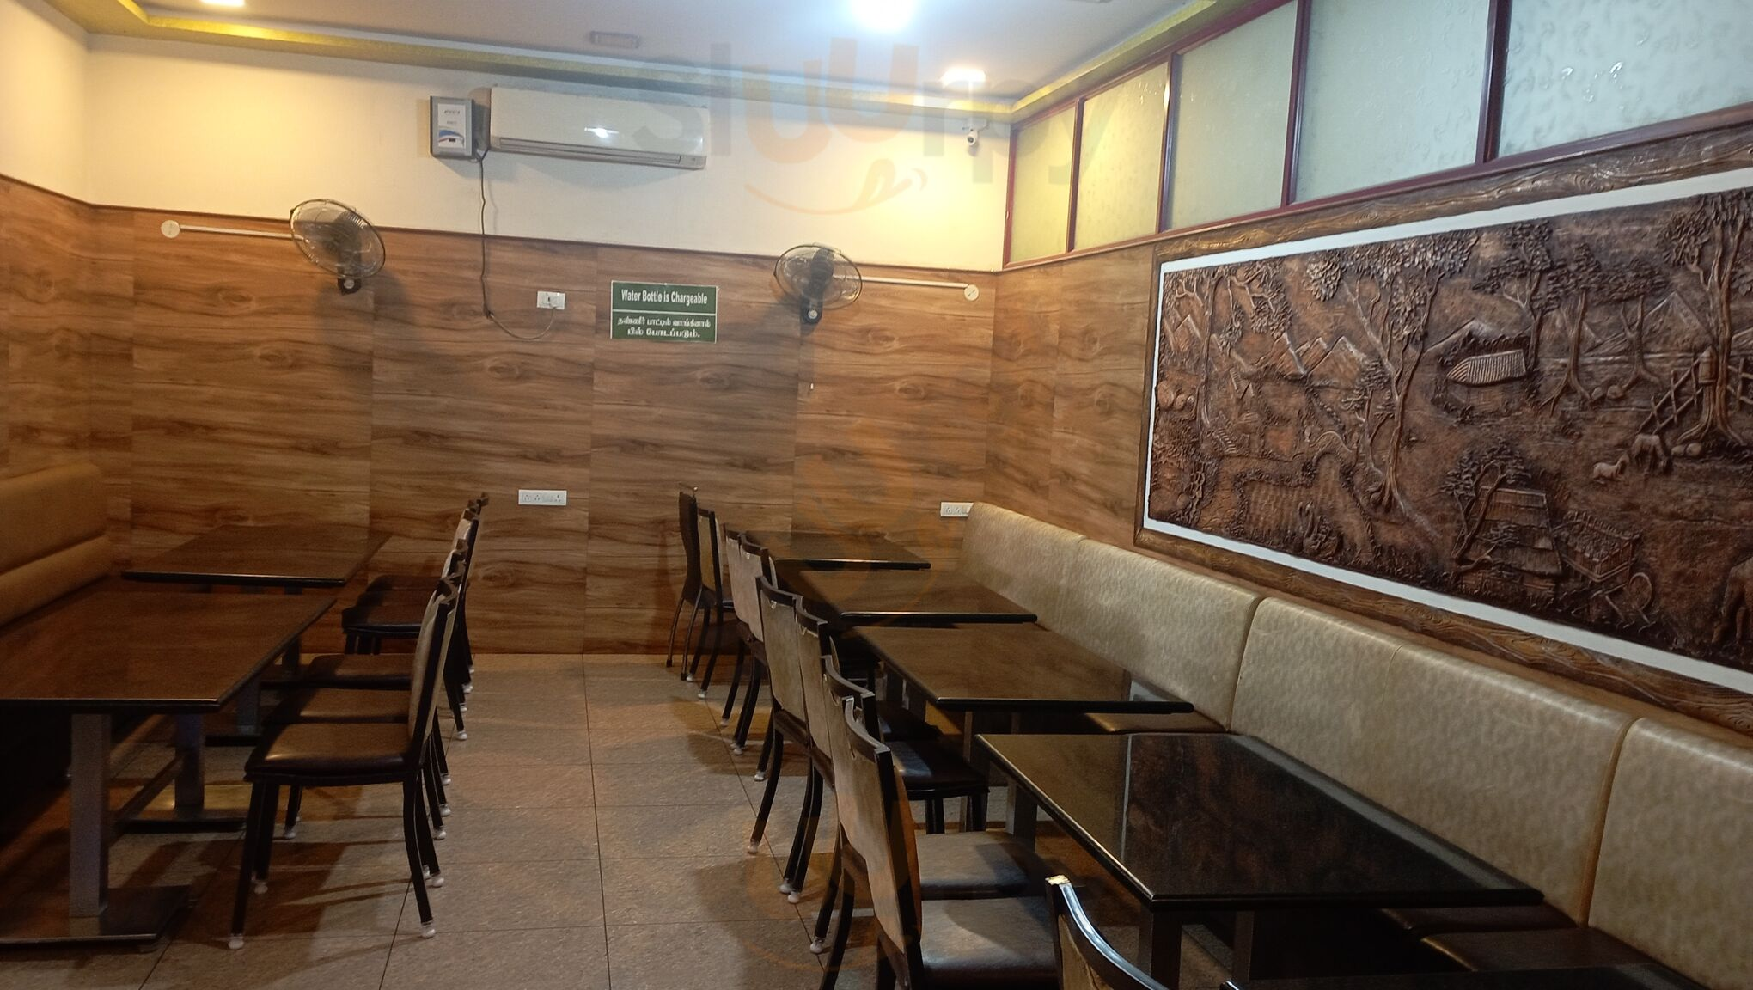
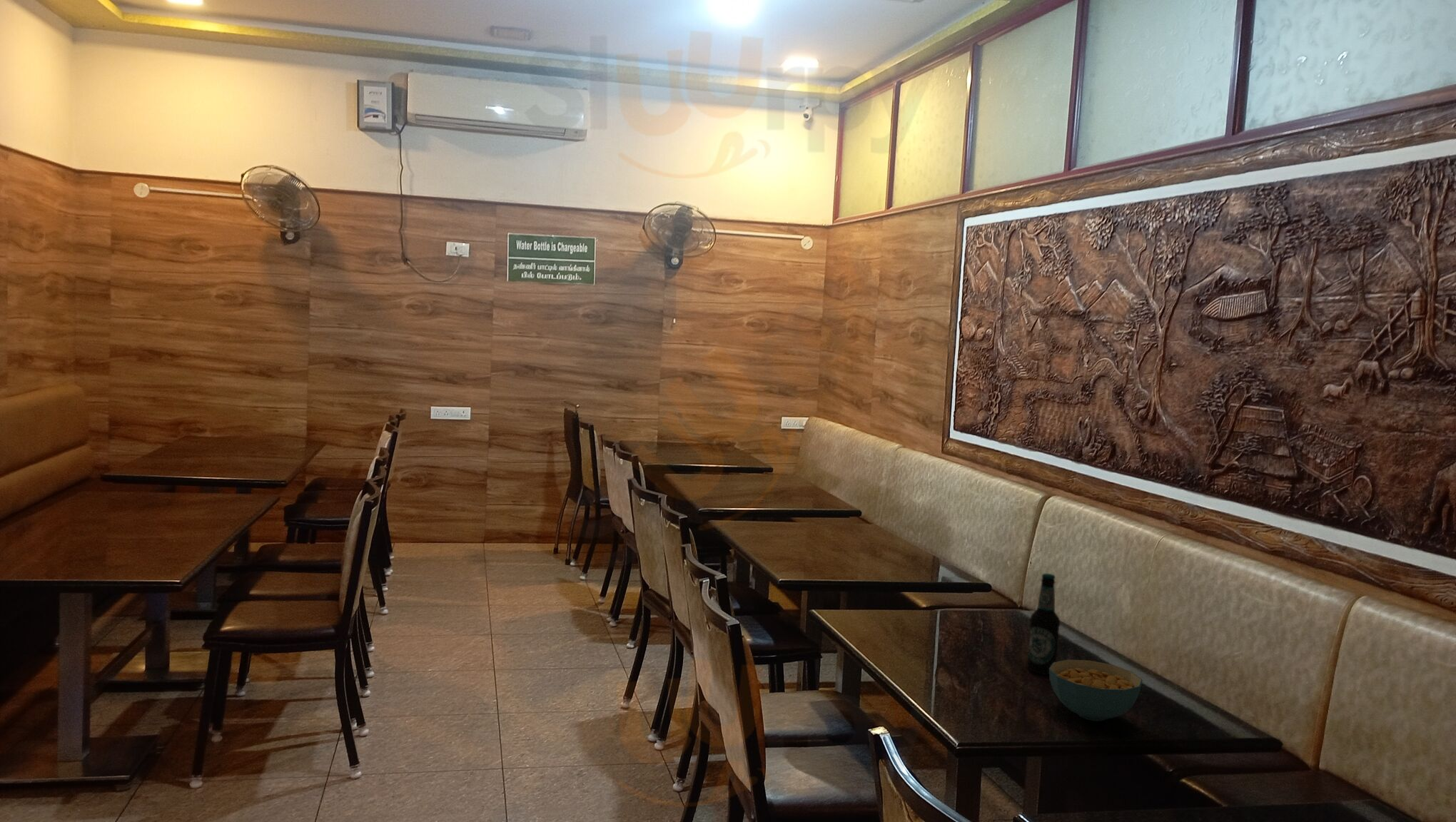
+ cereal bowl (1093, 695)
+ bottle (1044, 623)
